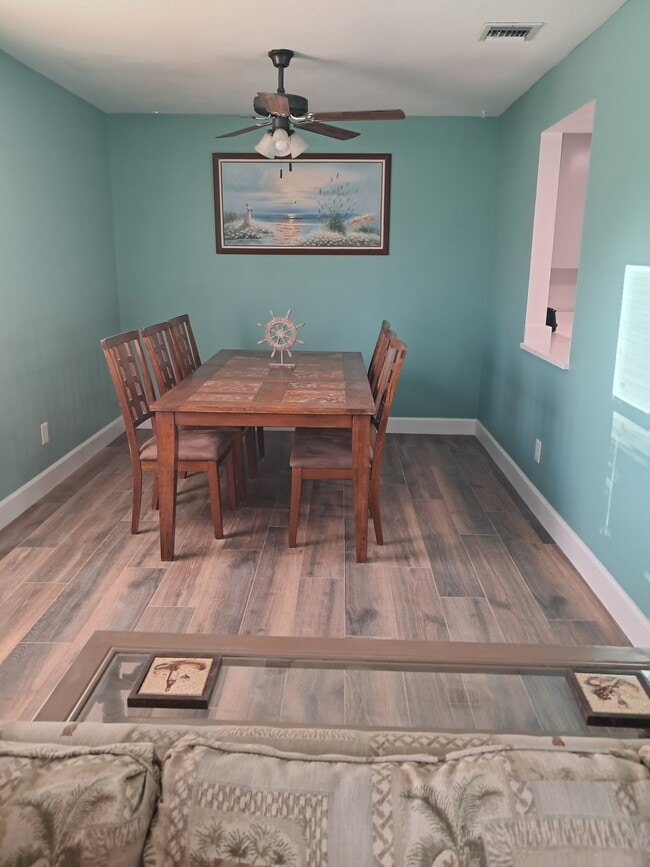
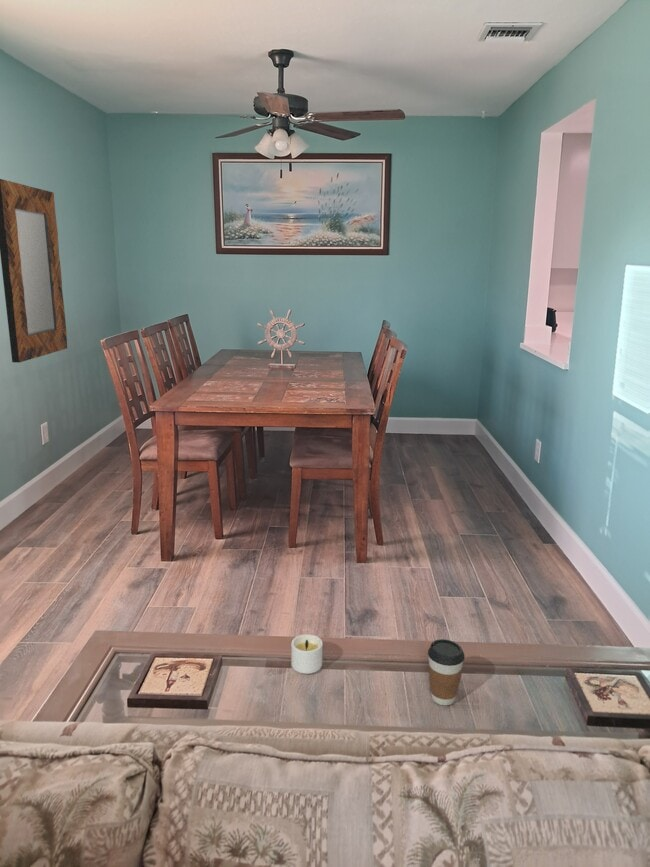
+ candle (314, 652)
+ home mirror (34, 273)
+ coffee cup (444, 673)
